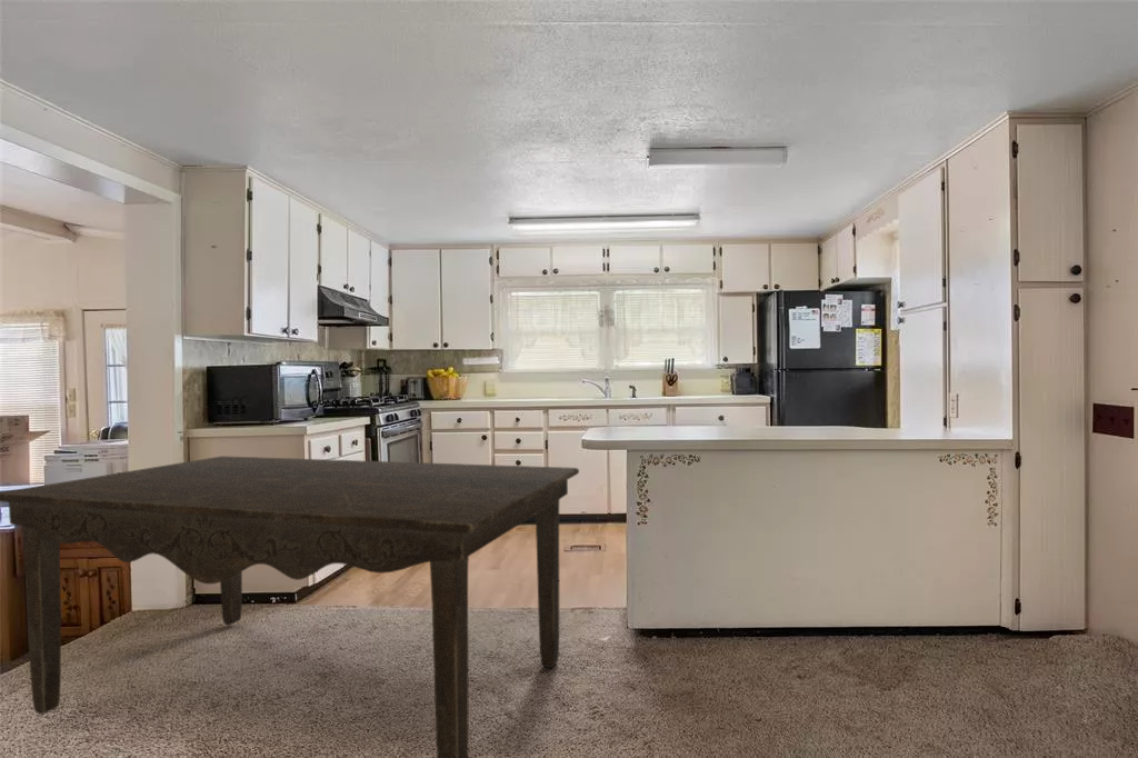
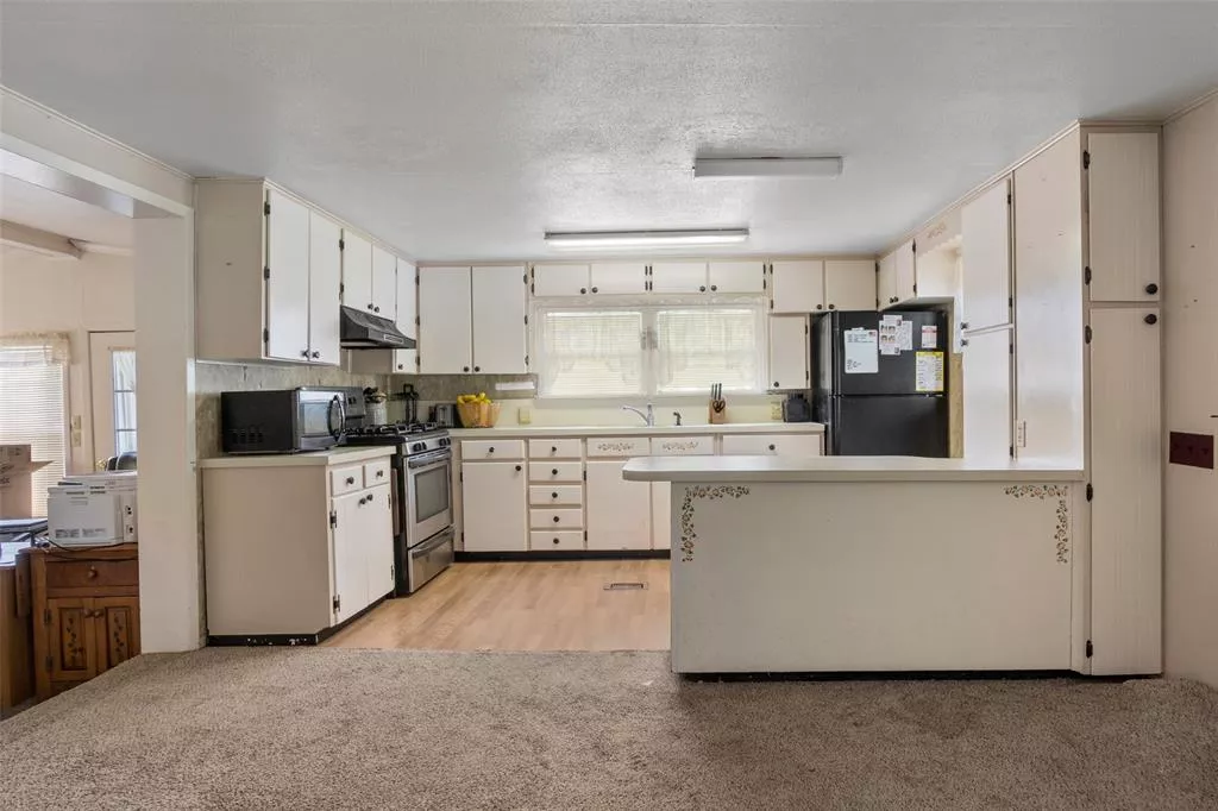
- dining table (308, 576)
